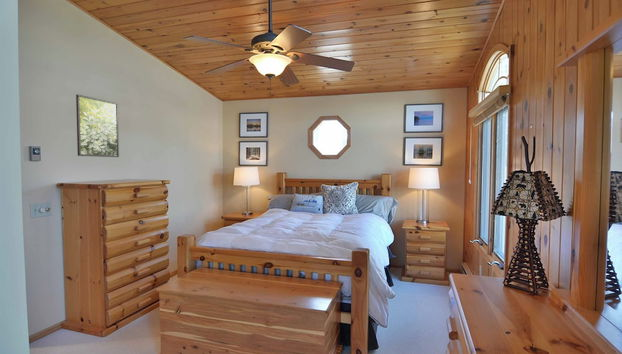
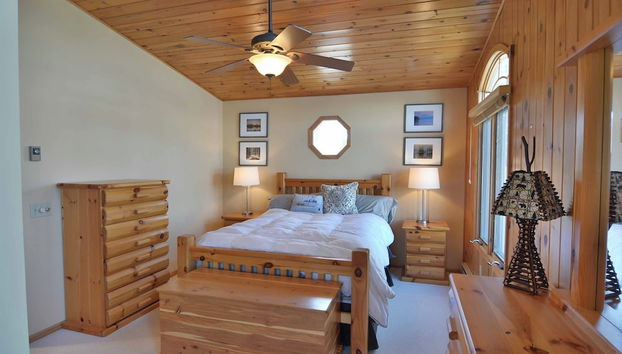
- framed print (99, 128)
